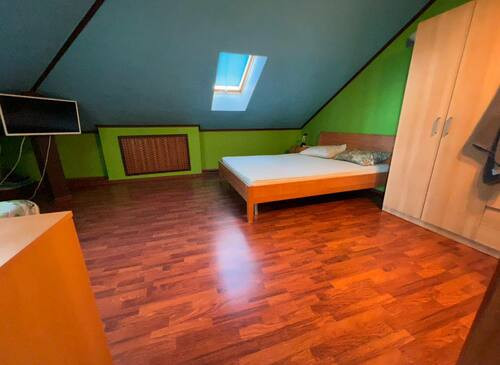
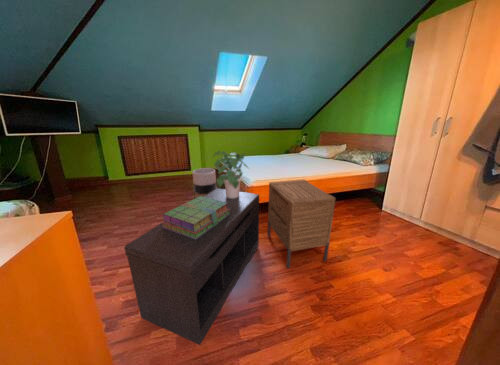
+ nightstand (296, 219)
+ potted plant (229, 173)
+ bench (210, 246)
+ stack of books (197, 214)
+ planter (205, 186)
